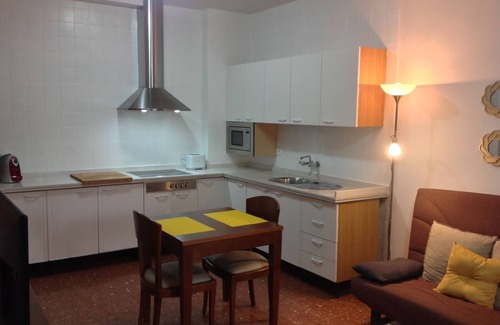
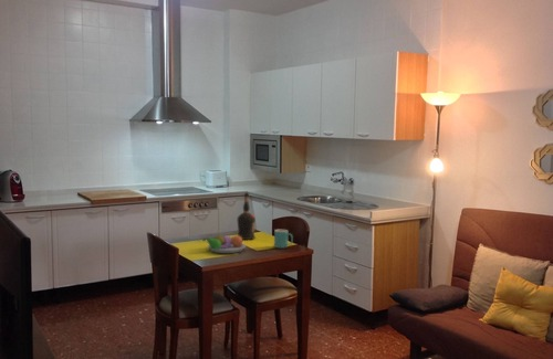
+ fruit bowl (225, 242)
+ liquor bottle (246, 215)
+ mug (283, 239)
